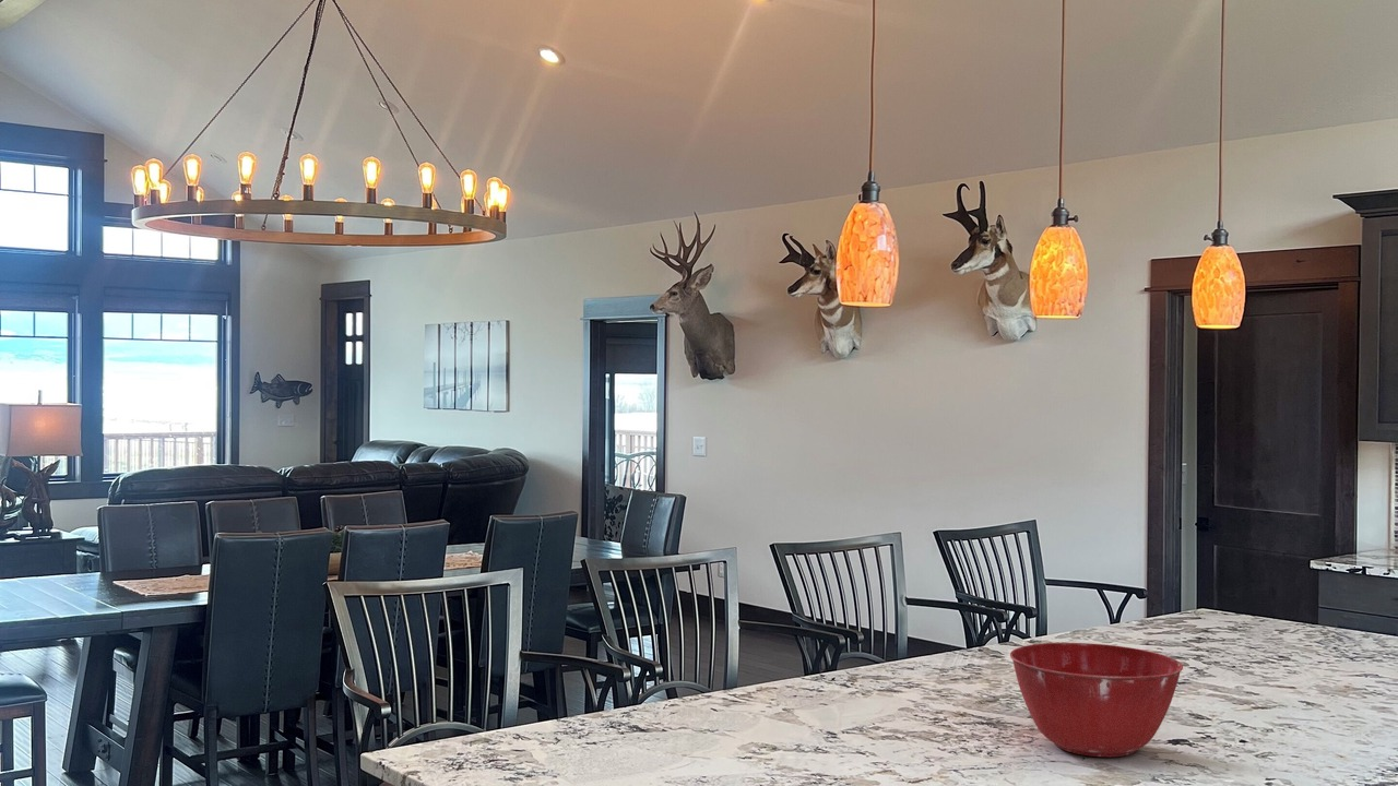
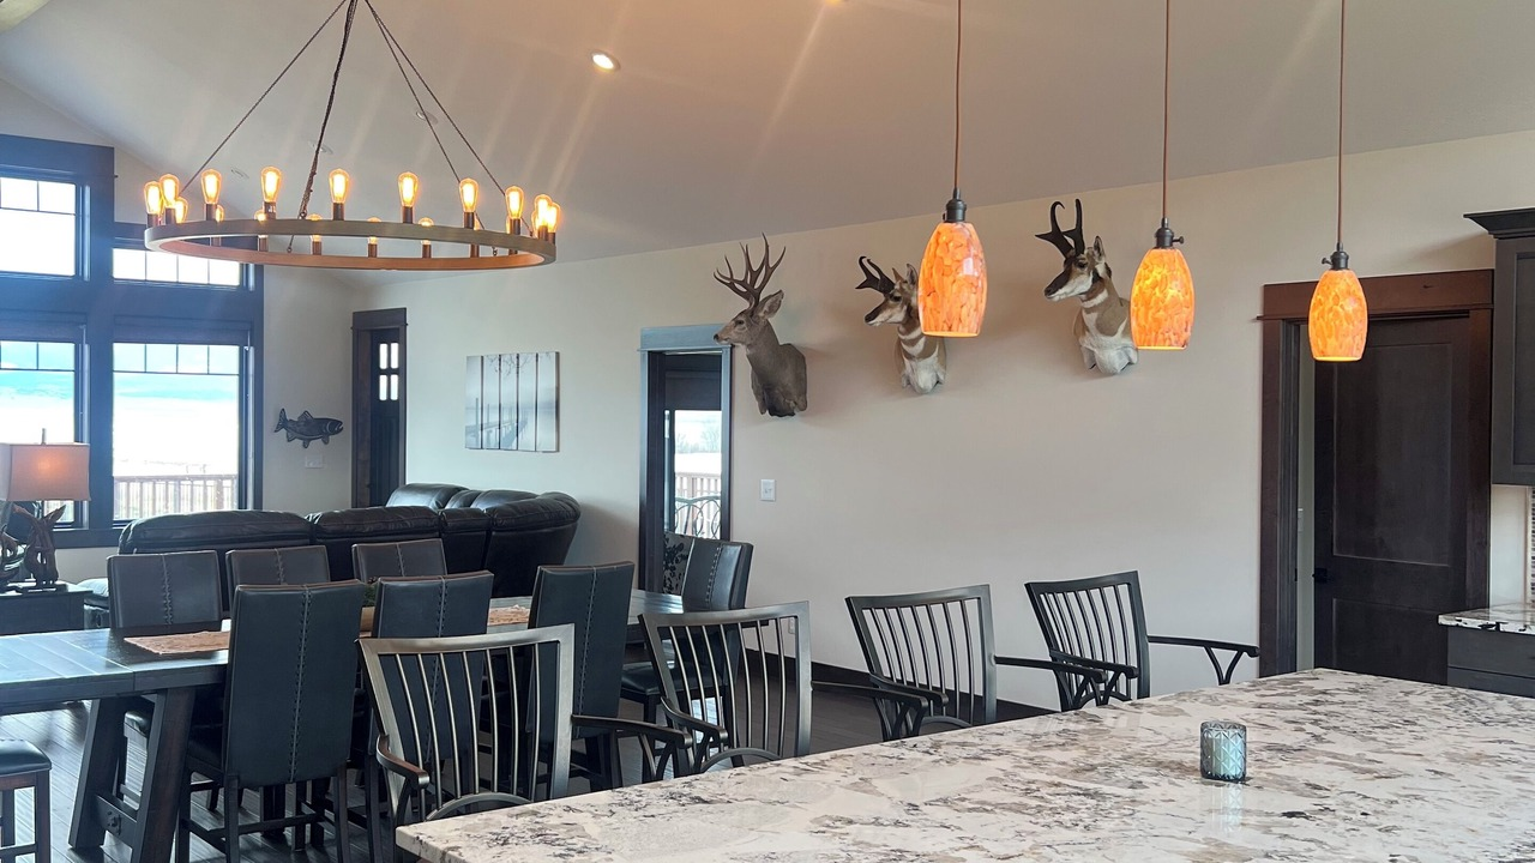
- mixing bowl (1093, 701)
